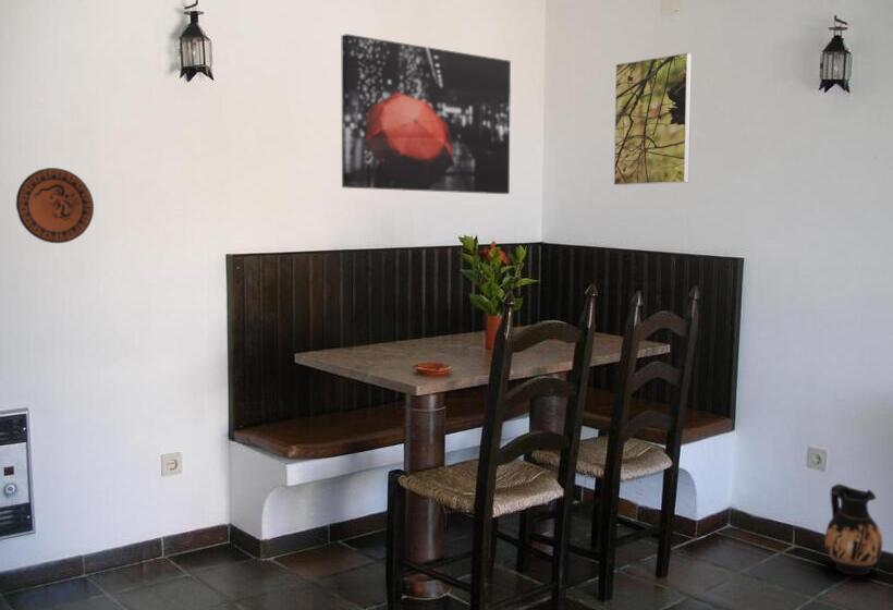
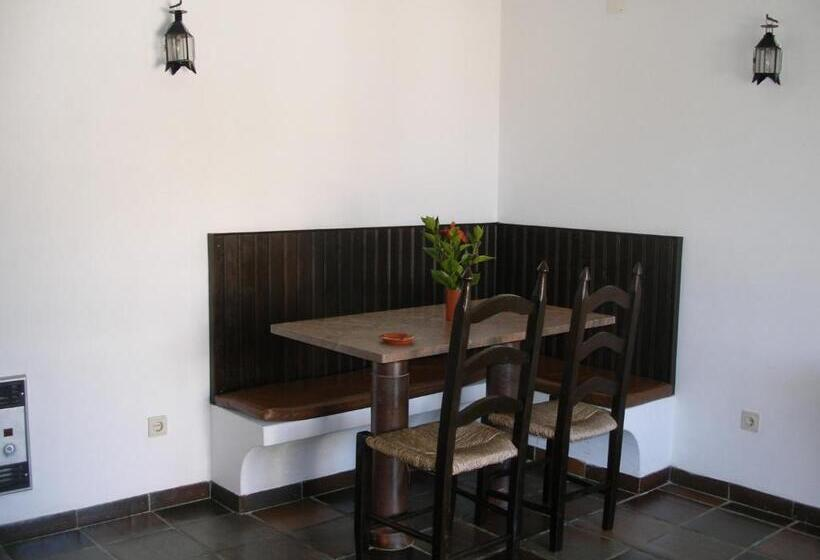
- ceramic jug (852, 528)
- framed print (651, 121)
- wall art (431, 120)
- decorative plate (54, 205)
